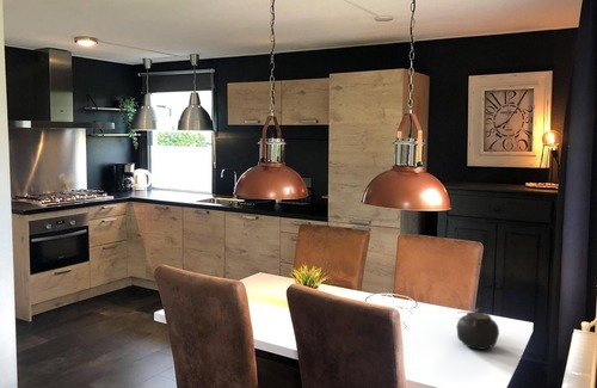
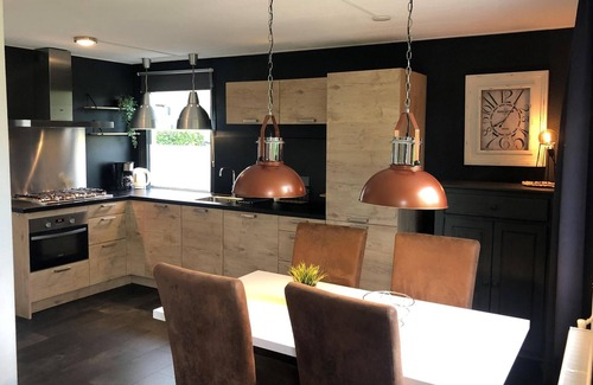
- teapot (478, 328)
